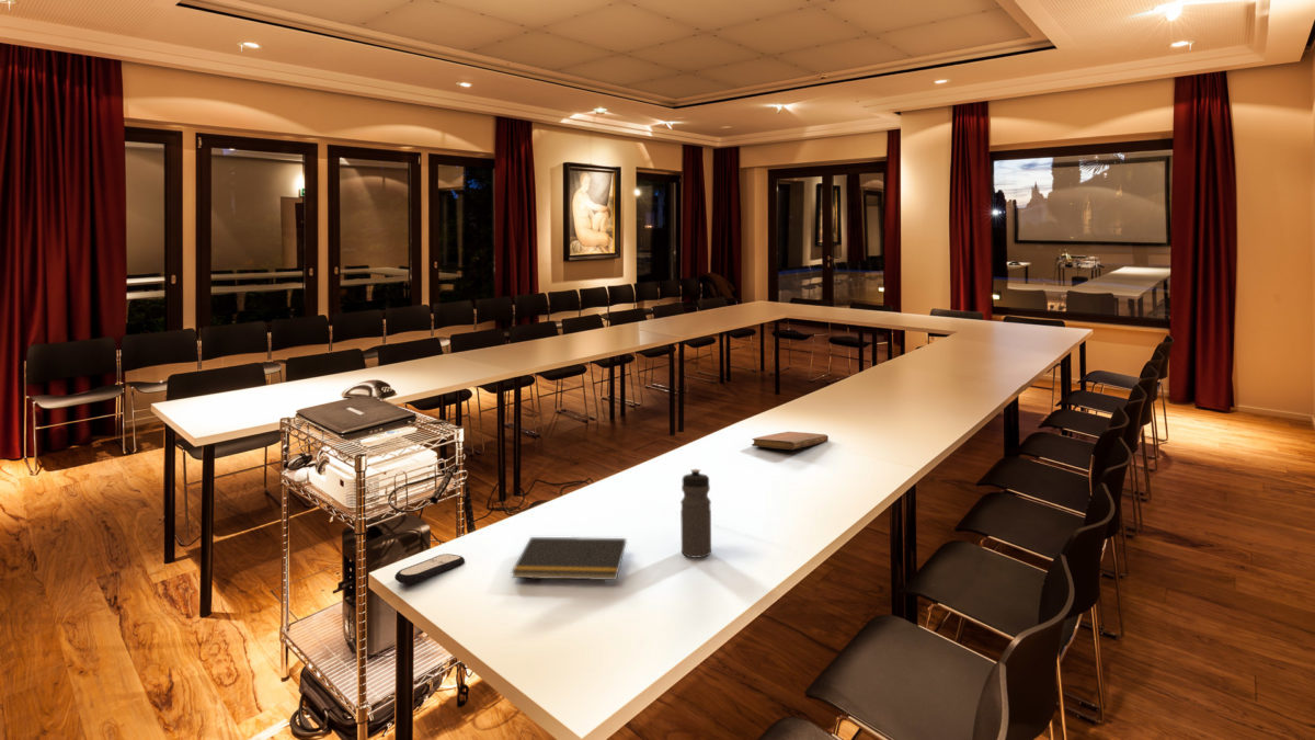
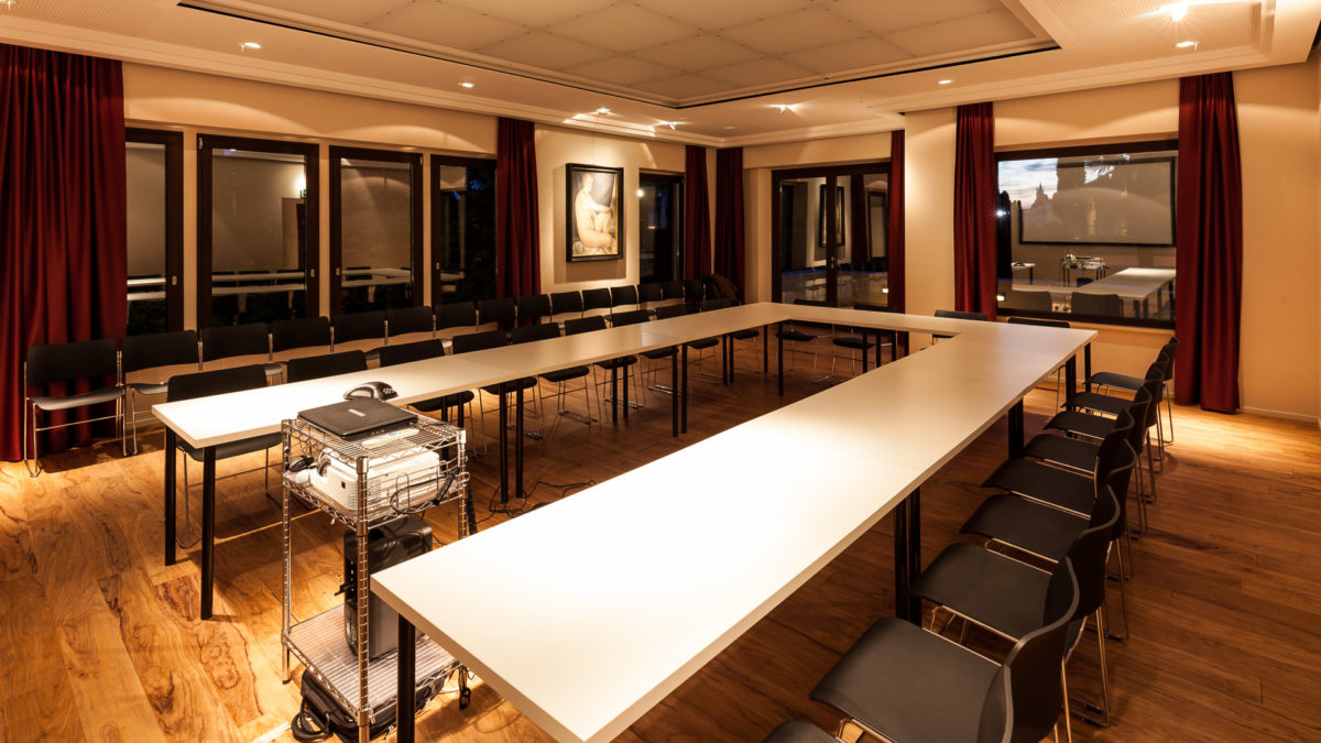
- notepad (571, 557)
- remote control (430, 568)
- notebook (790, 440)
- water bottle (696, 511)
